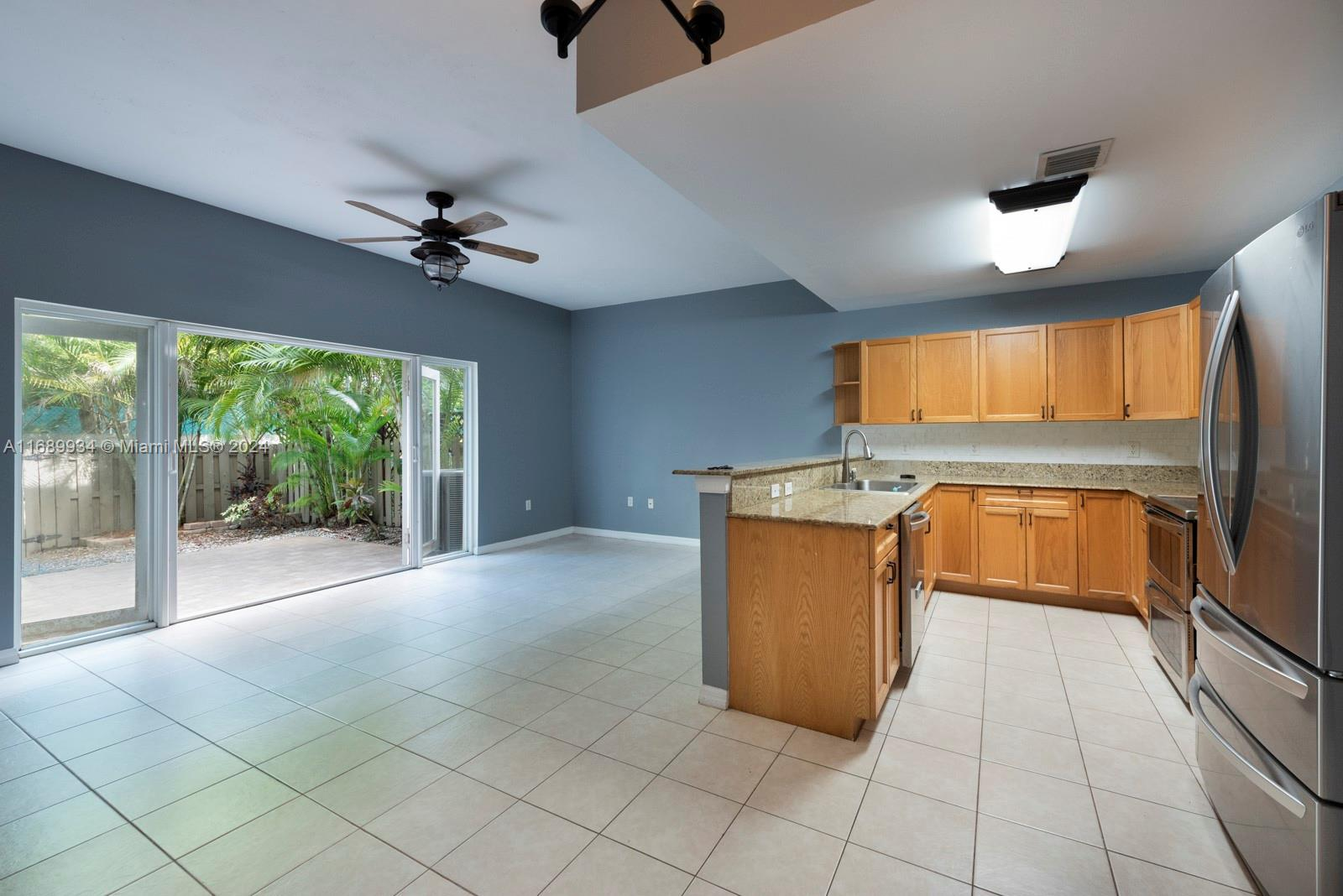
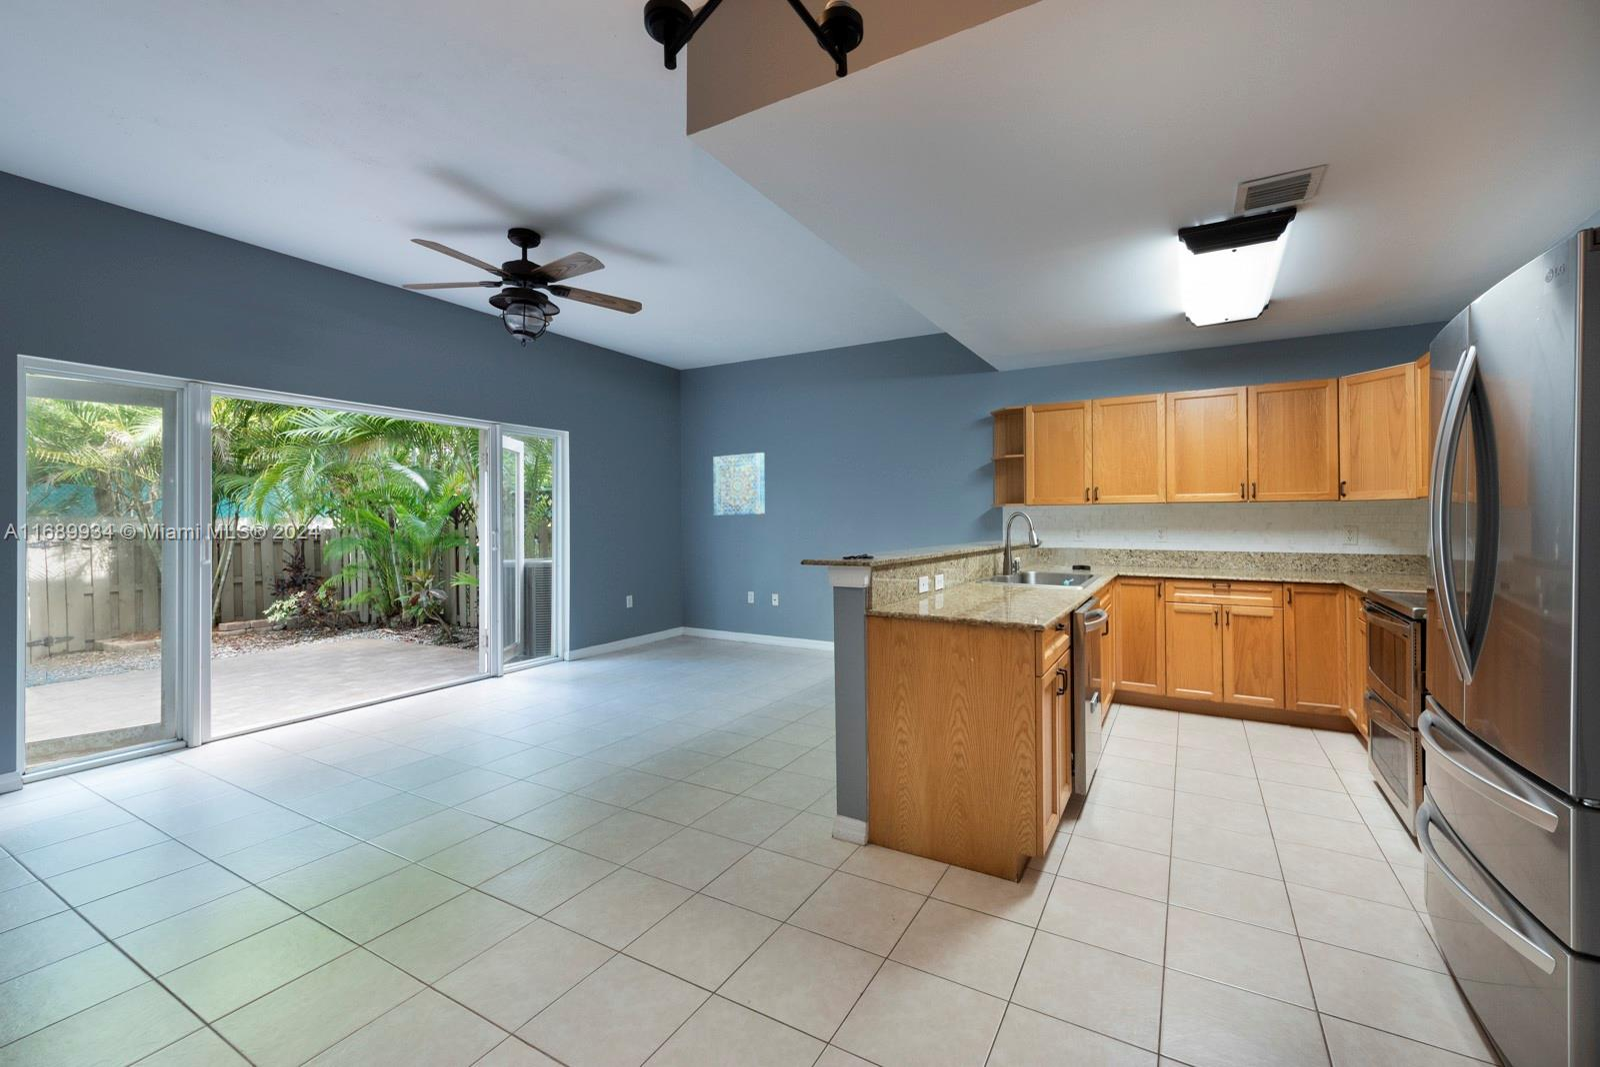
+ wall art (737, 485)
